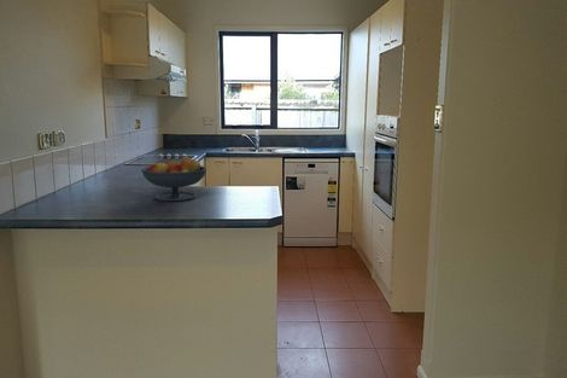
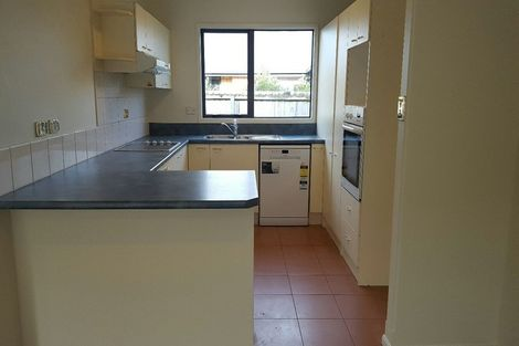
- fruit bowl (174, 178)
